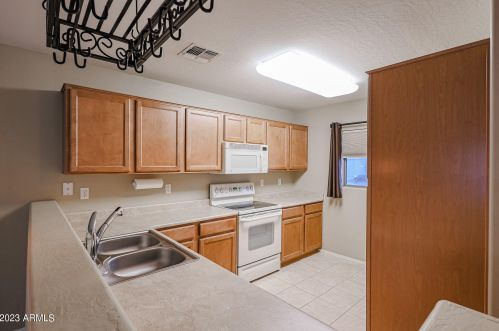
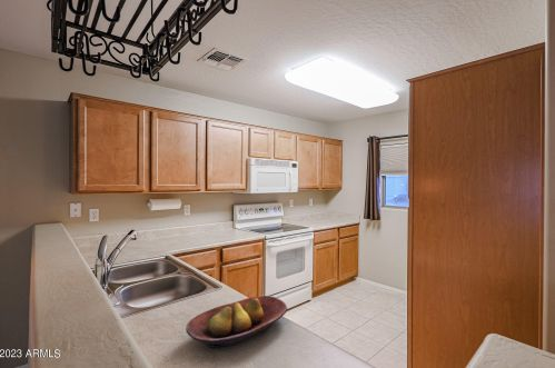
+ fruit bowl (240, 316)
